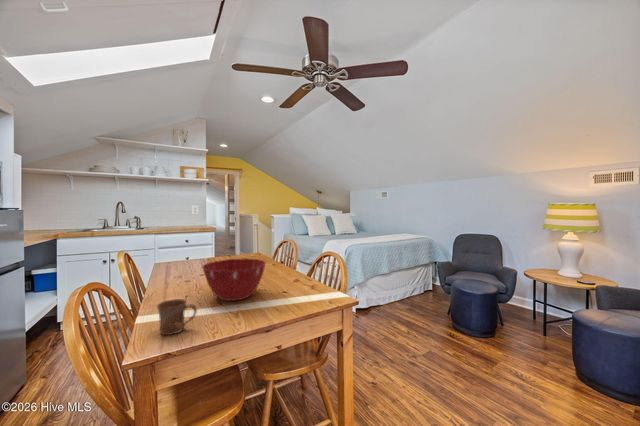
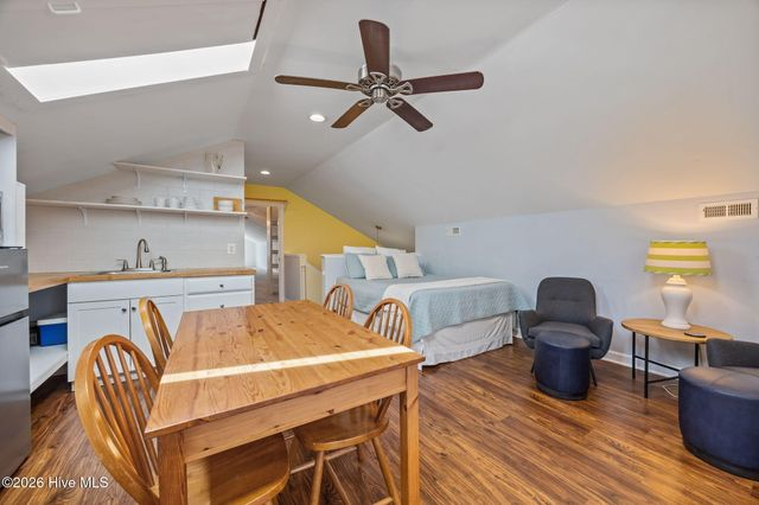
- mug (177, 316)
- mixing bowl (235, 279)
